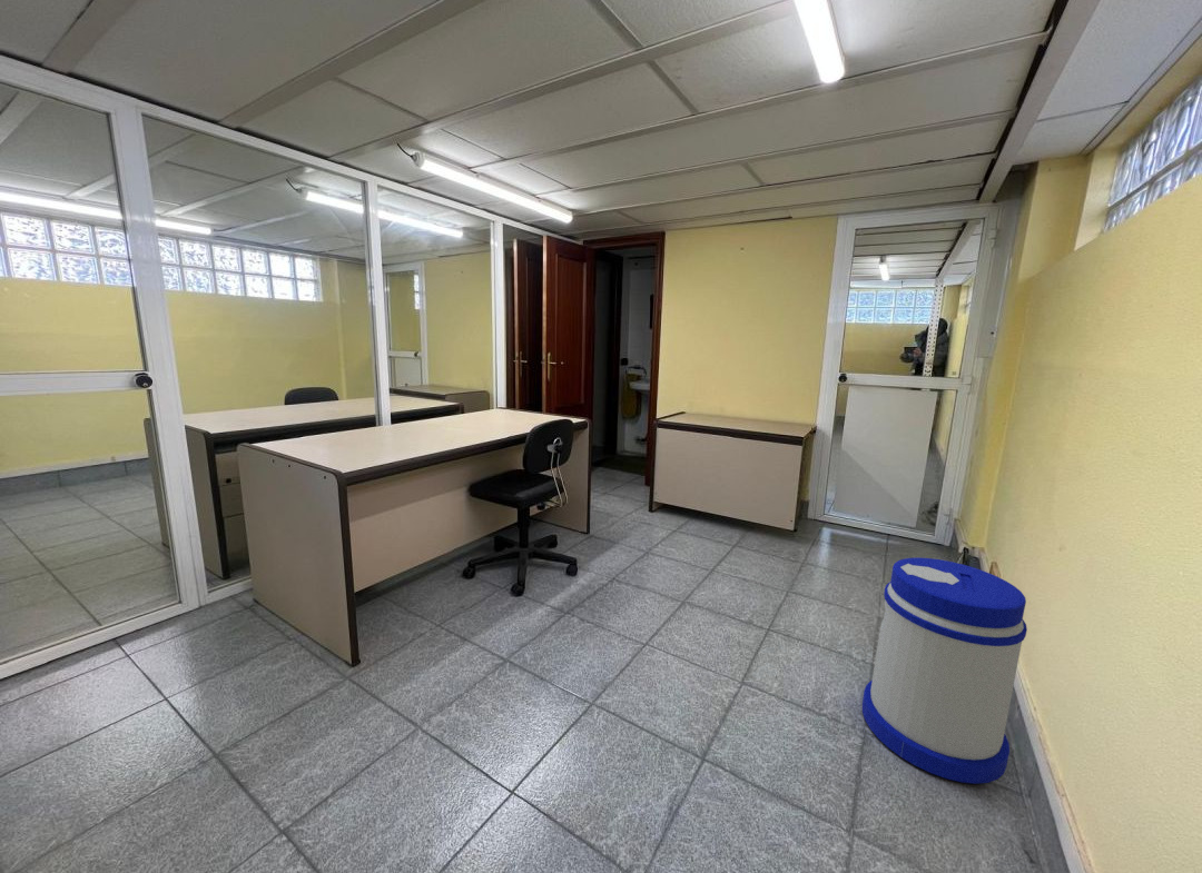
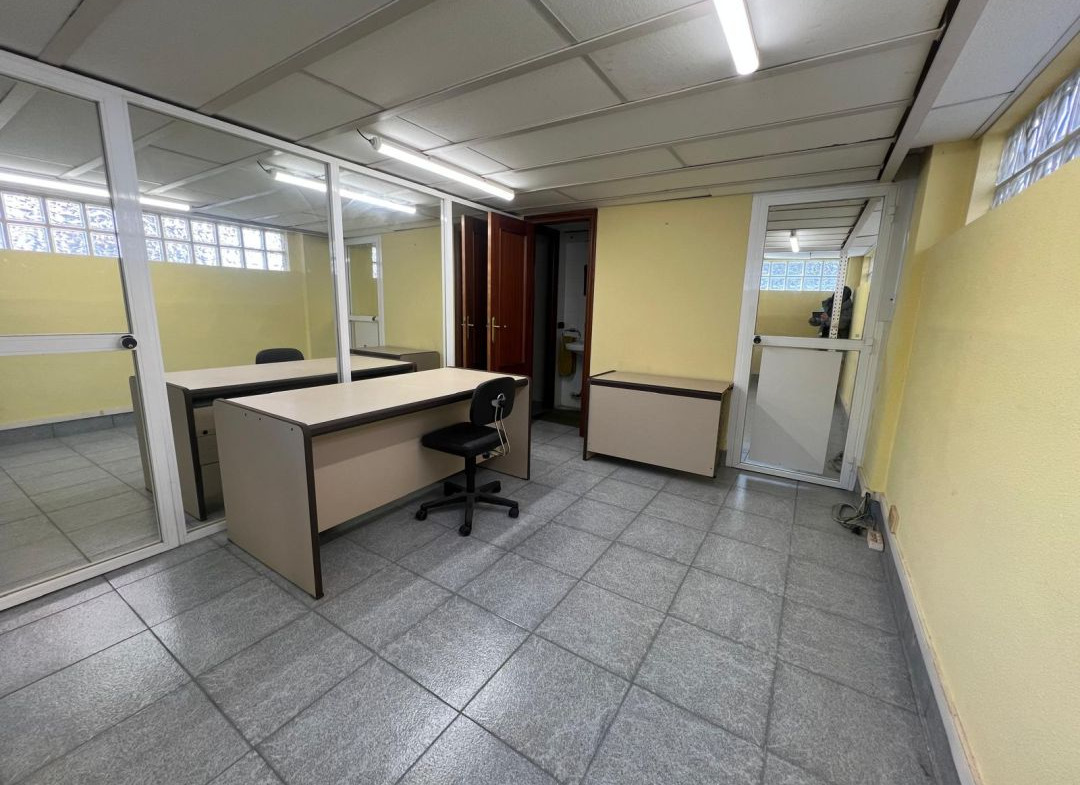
- trash can (942, 657)
